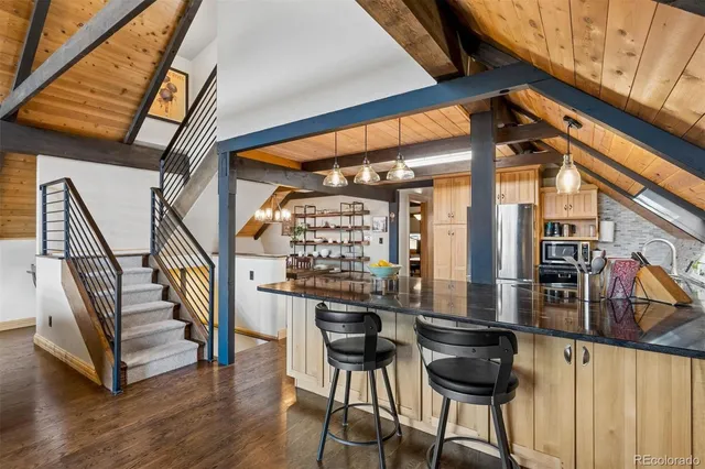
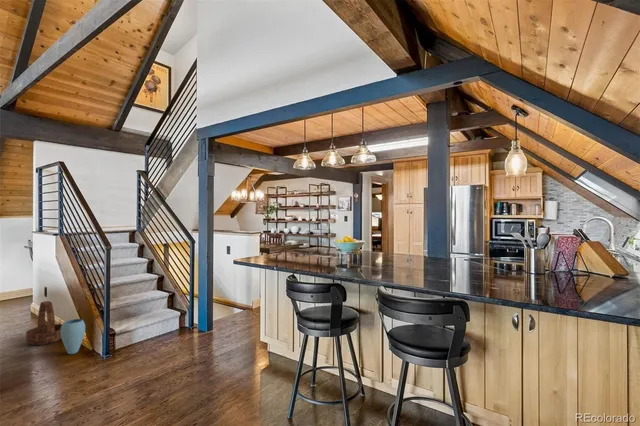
+ vase (73, 337)
+ basket (47, 321)
